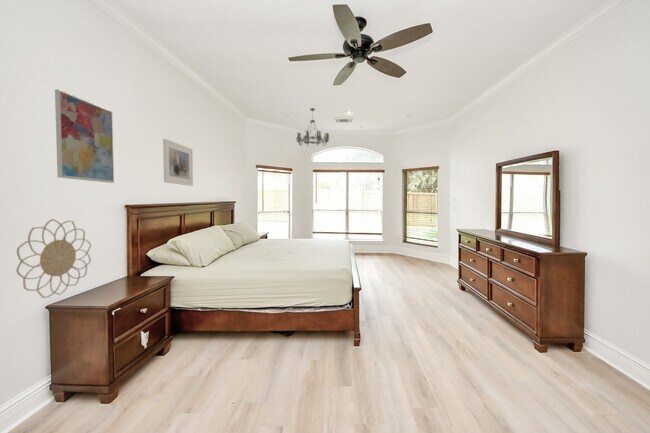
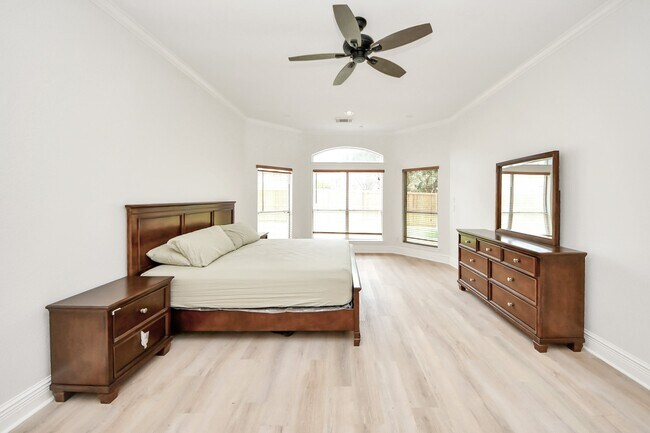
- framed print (179, 164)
- wall art (87, 141)
- chandelier (311, 125)
- decorative wall piece (58, 256)
